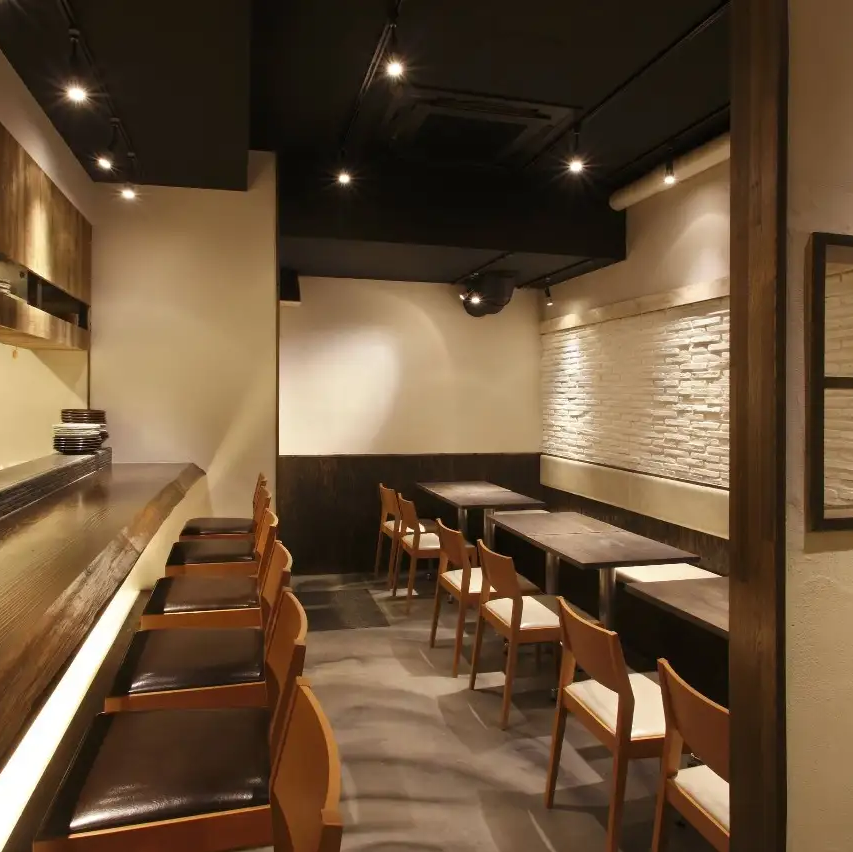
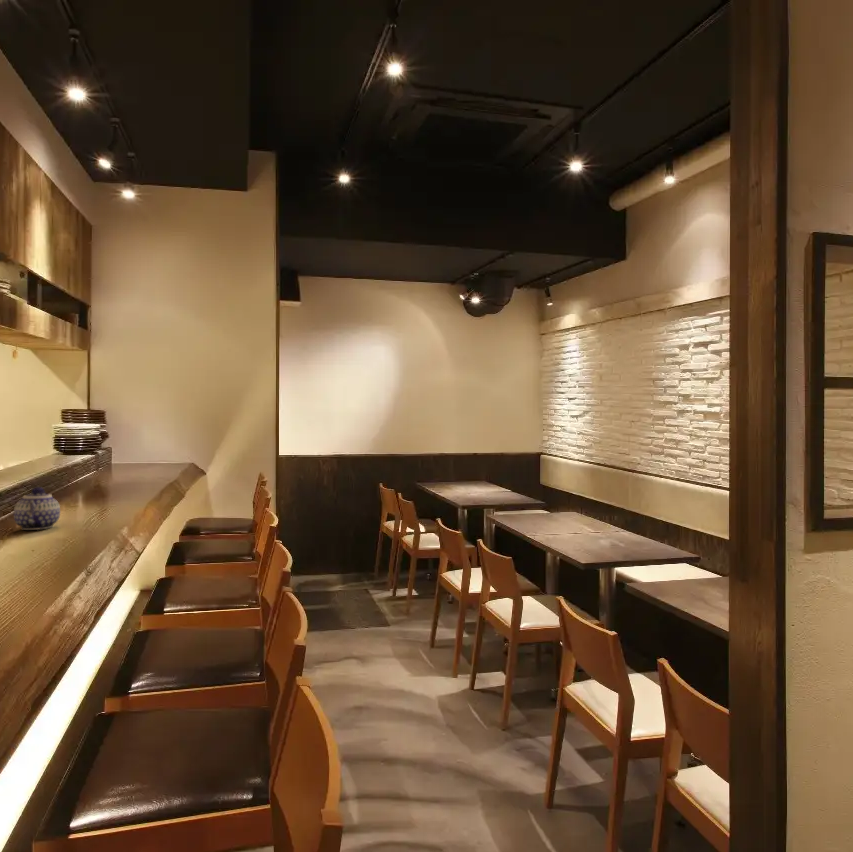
+ teapot (37, 507)
